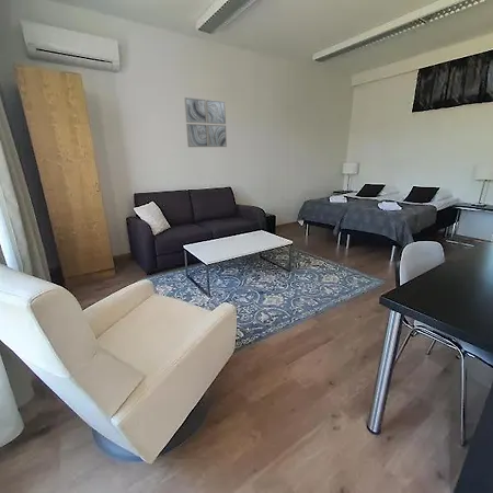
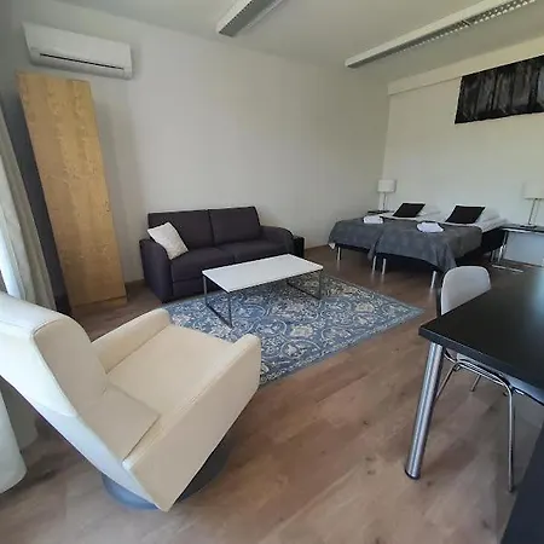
- wall art (207, 123)
